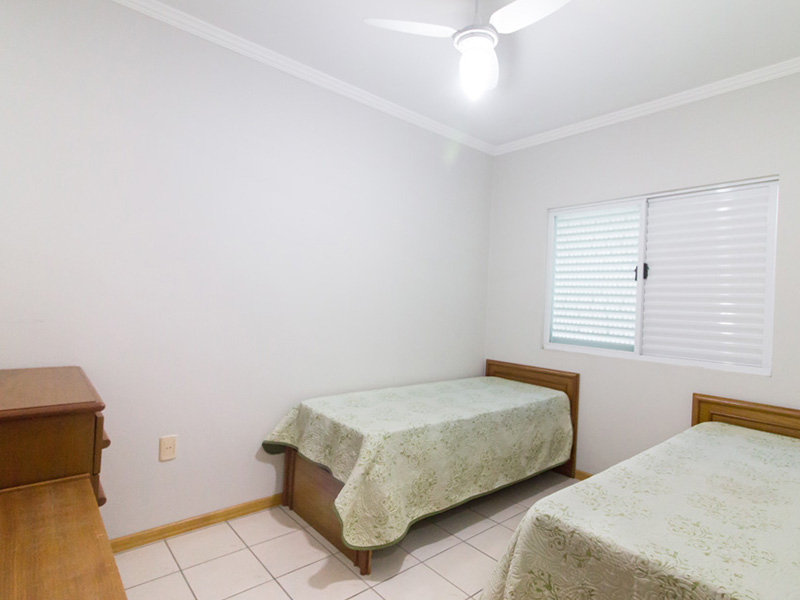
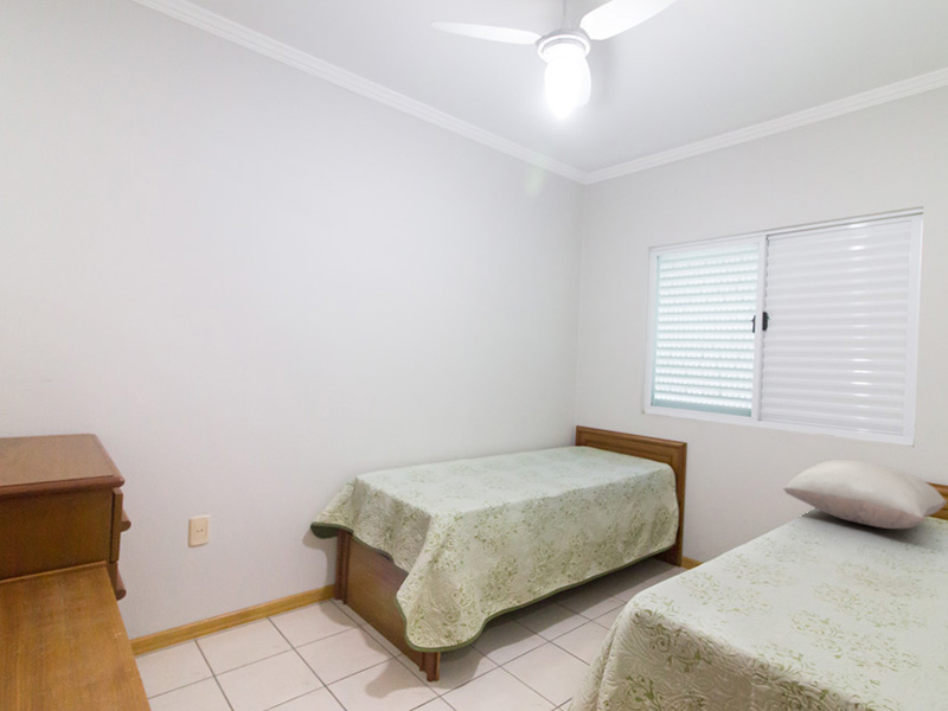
+ pillow (864, 491)
